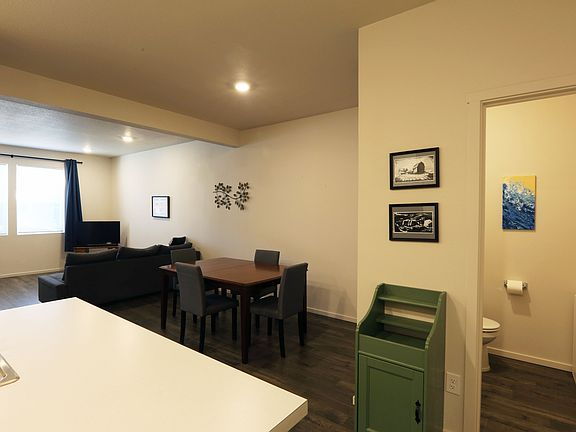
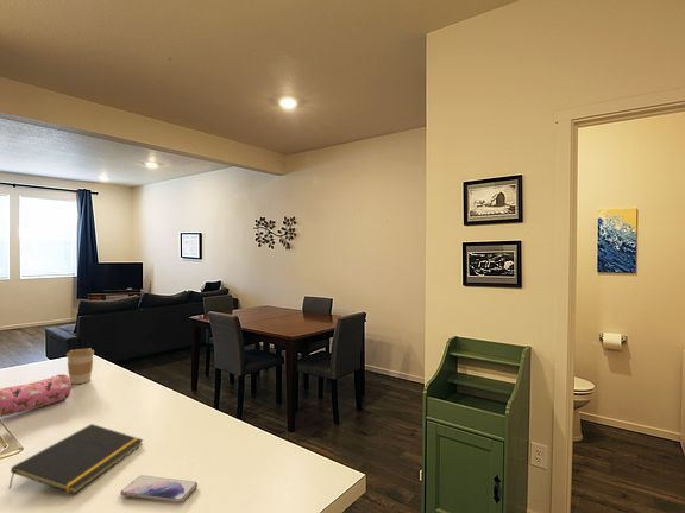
+ notepad (83, 454)
+ coffee cup (80, 365)
+ smartphone (159, 488)
+ pencil case (31, 394)
